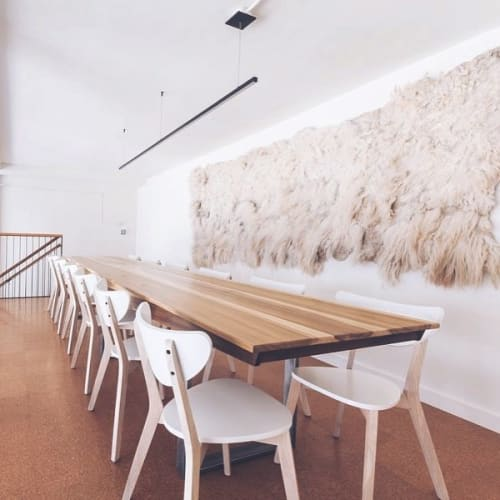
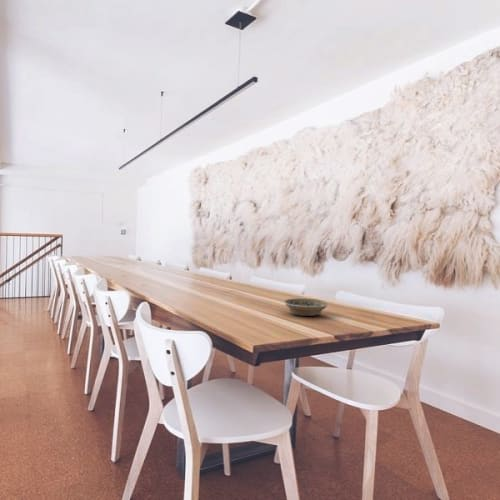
+ bowl (305, 308)
